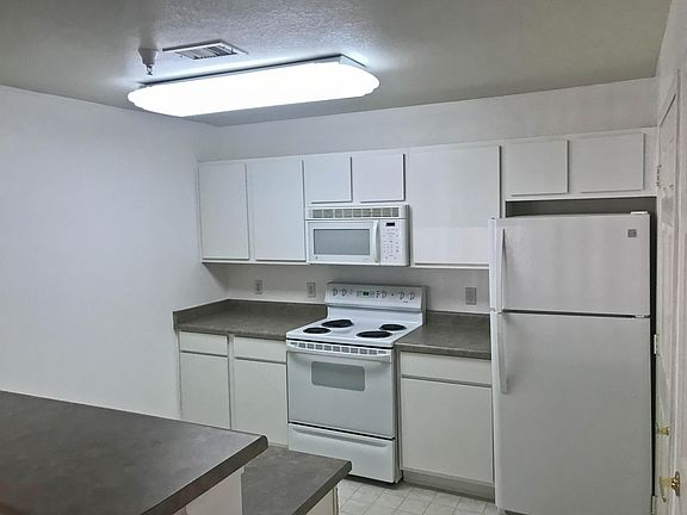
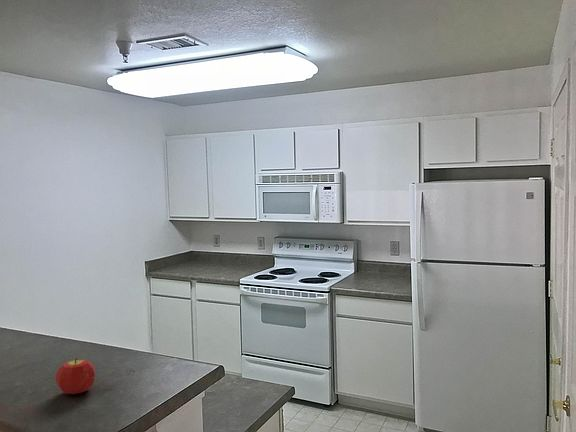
+ fruit (75, 374)
